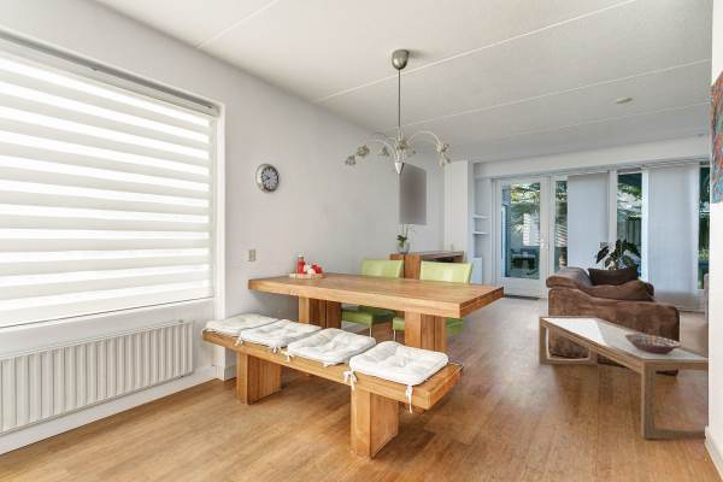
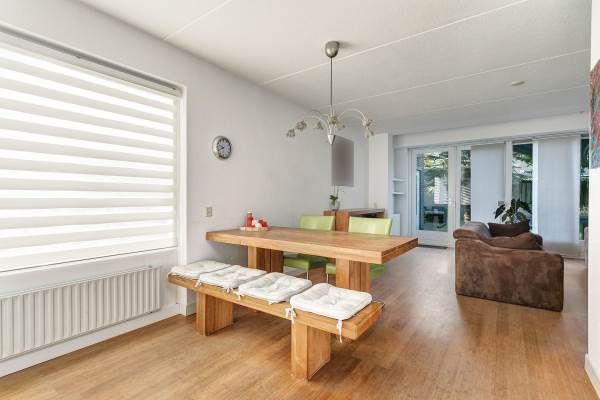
- decorative bowl (651, 342)
- coffee table (615, 360)
